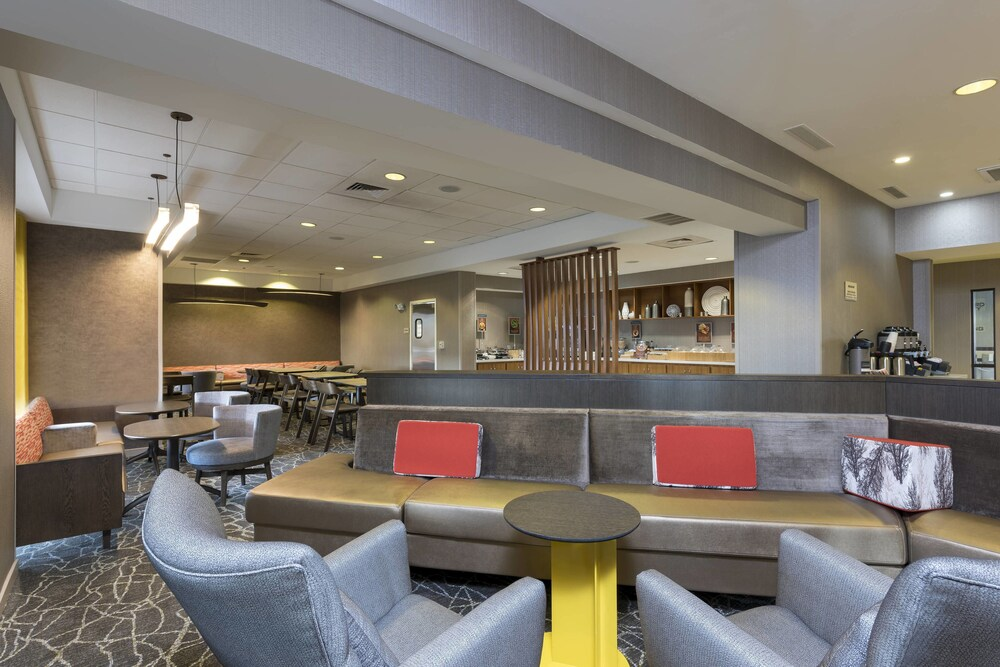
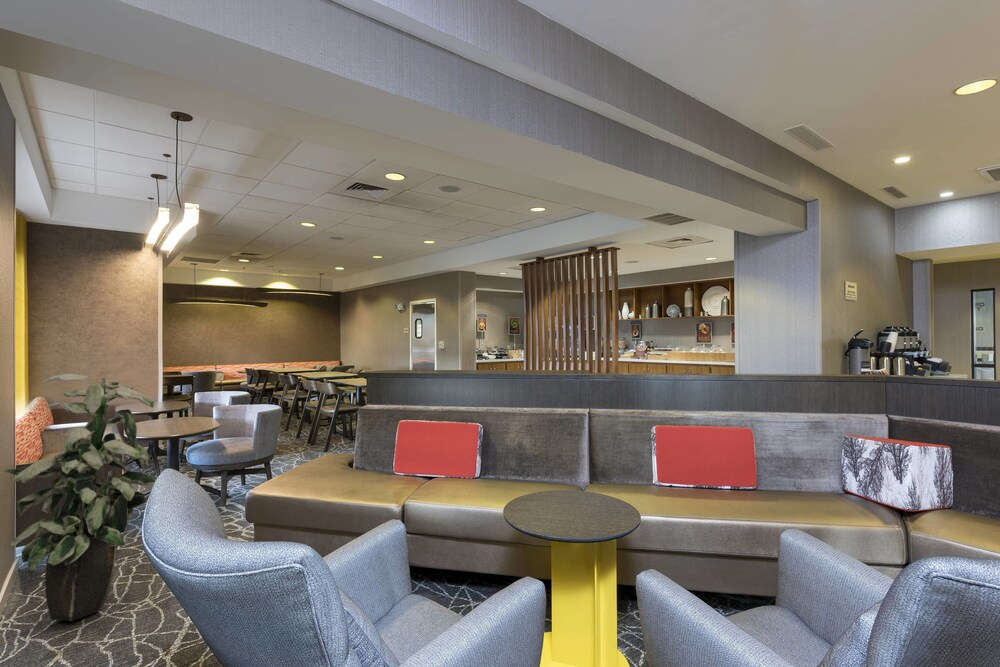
+ indoor plant (83, 490)
